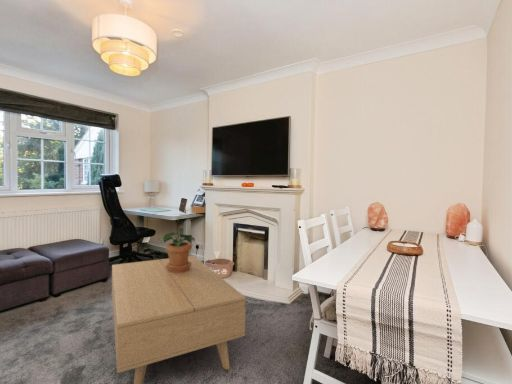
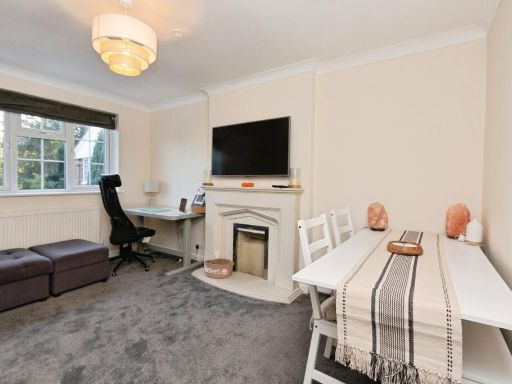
- coffee table (169, 308)
- potted plant (182, 250)
